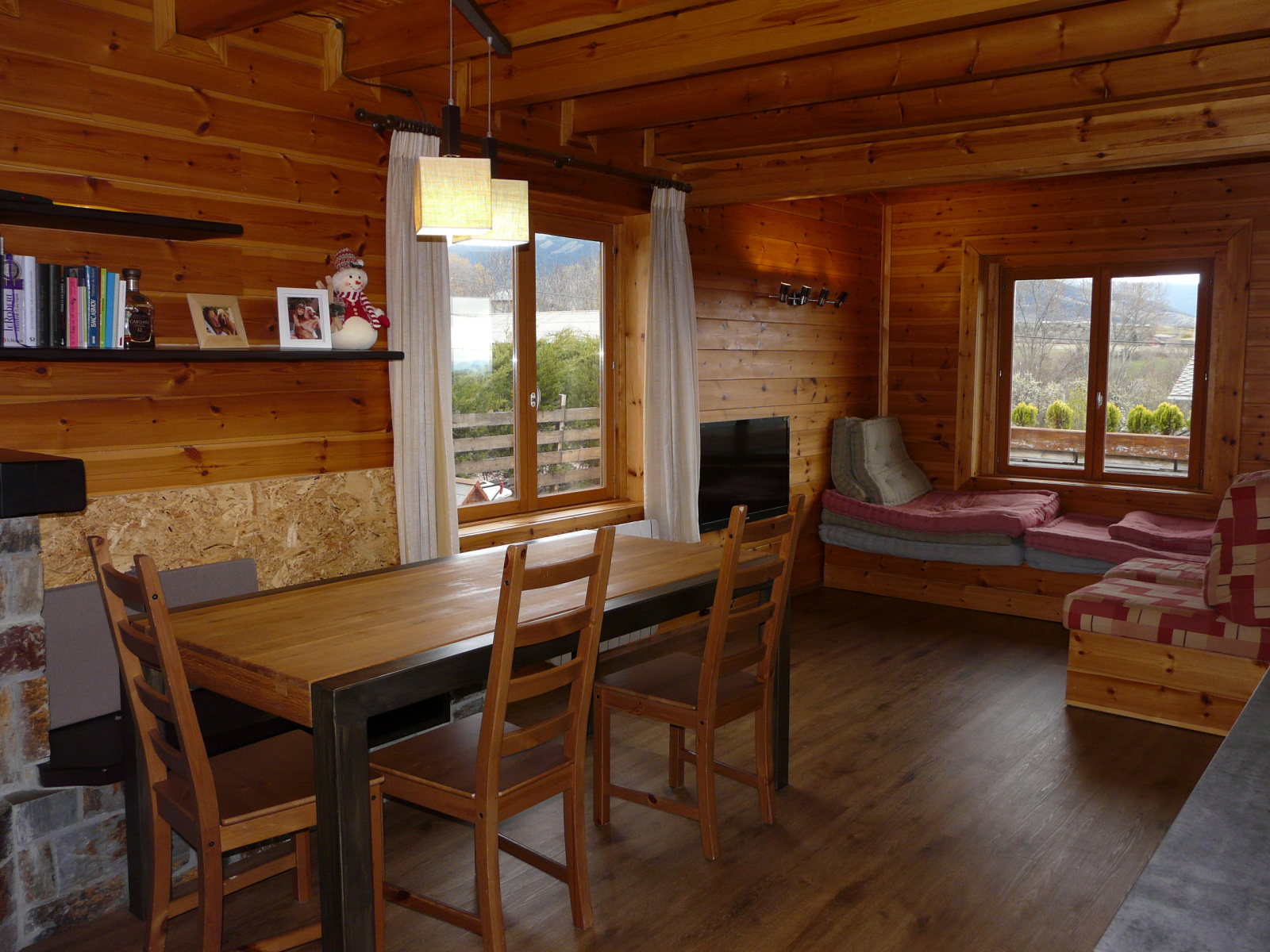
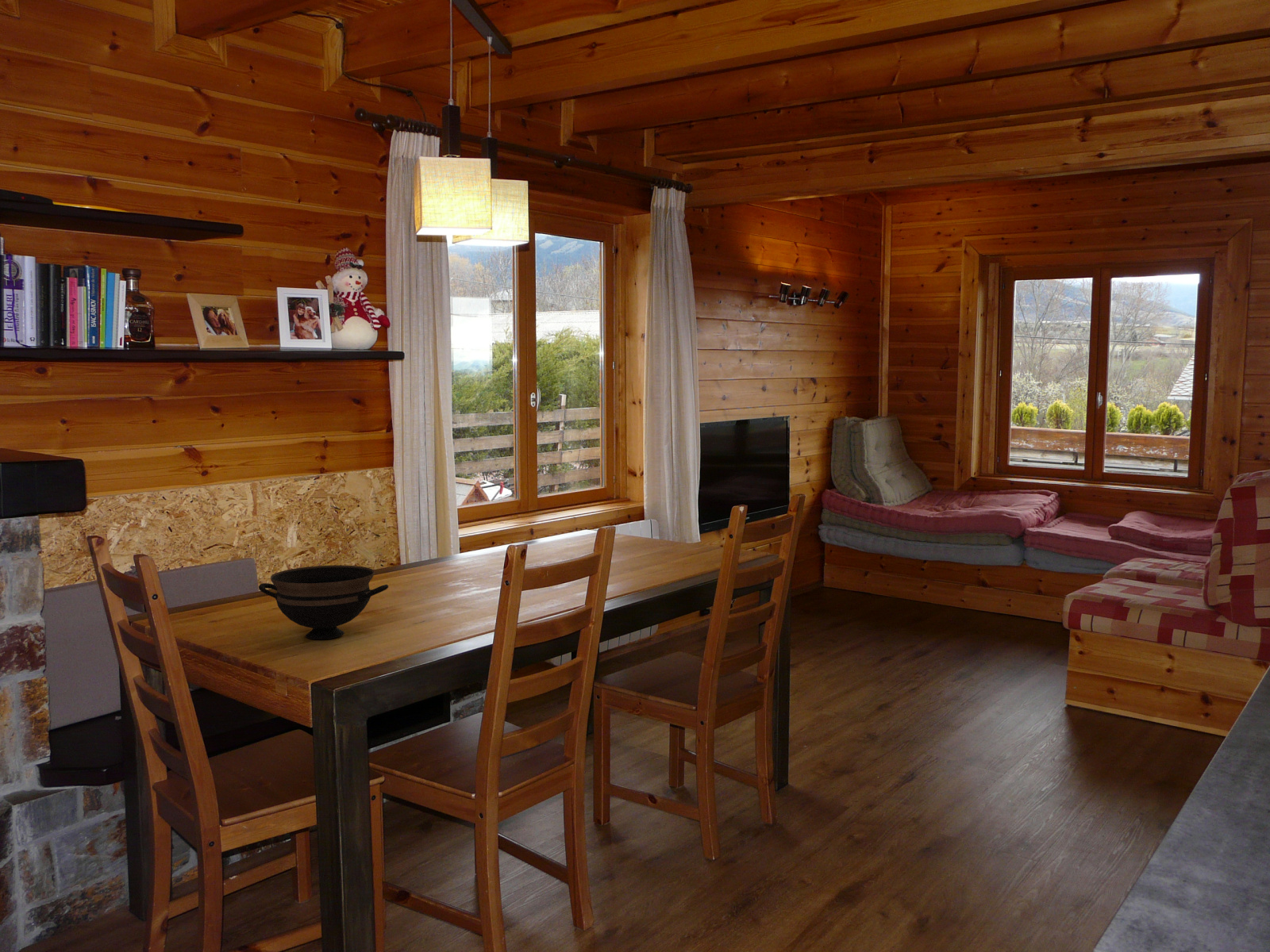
+ bowl (324, 604)
